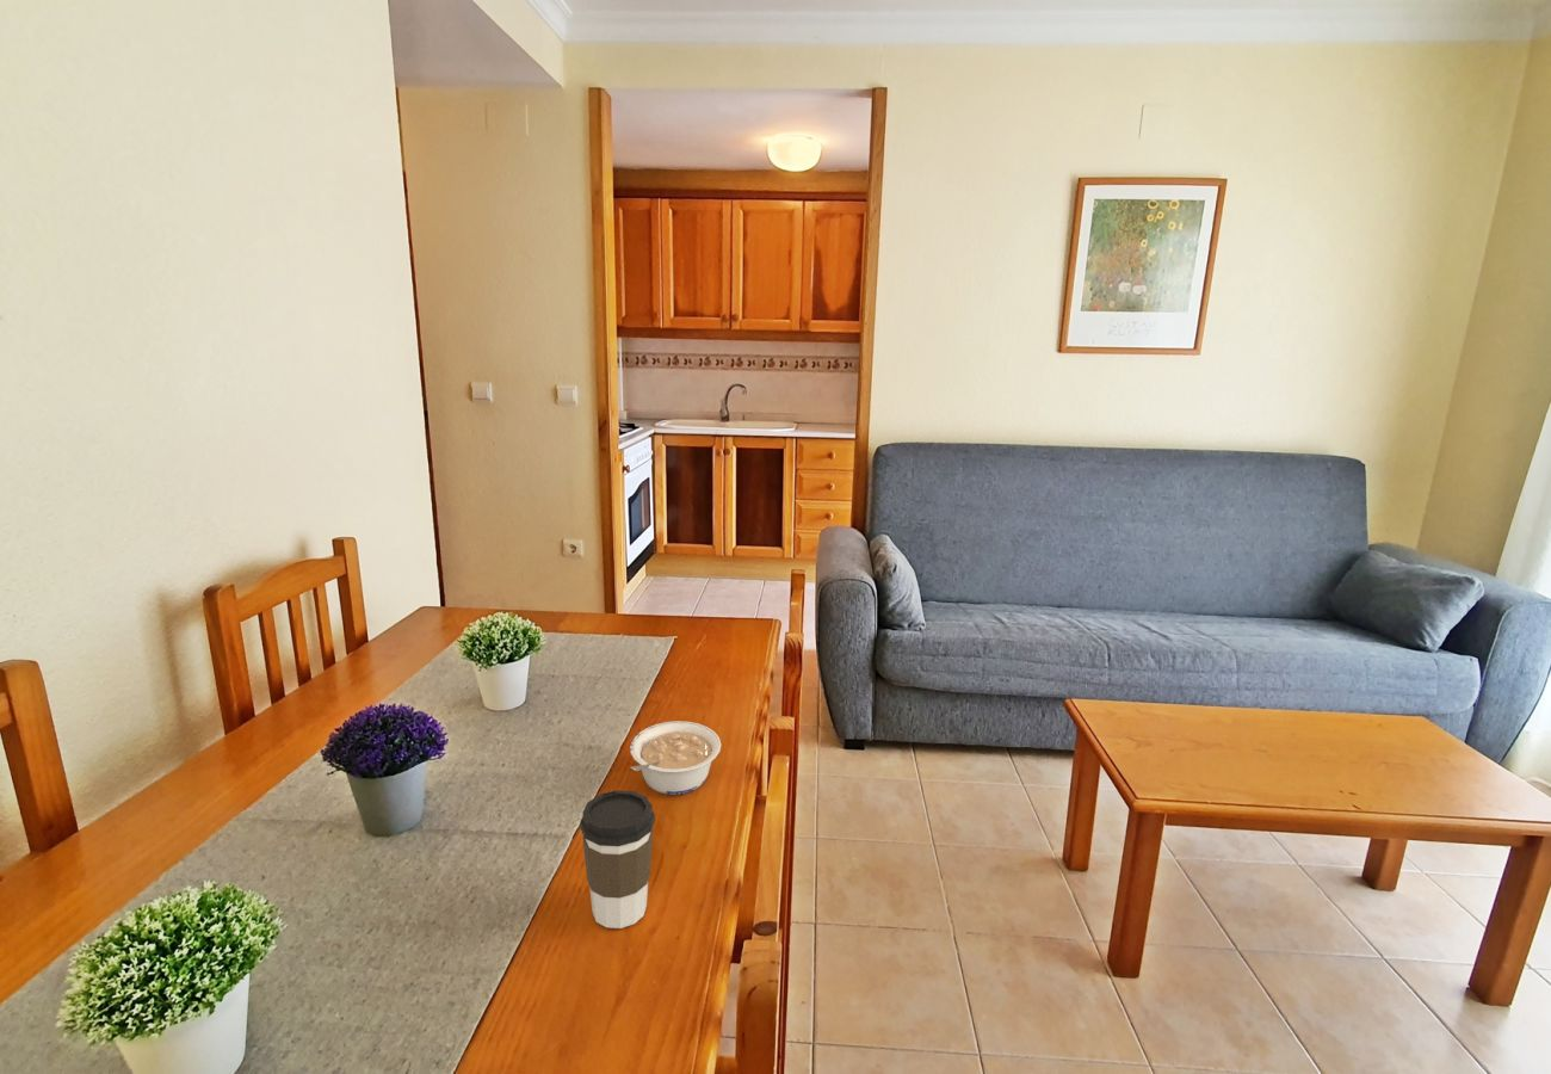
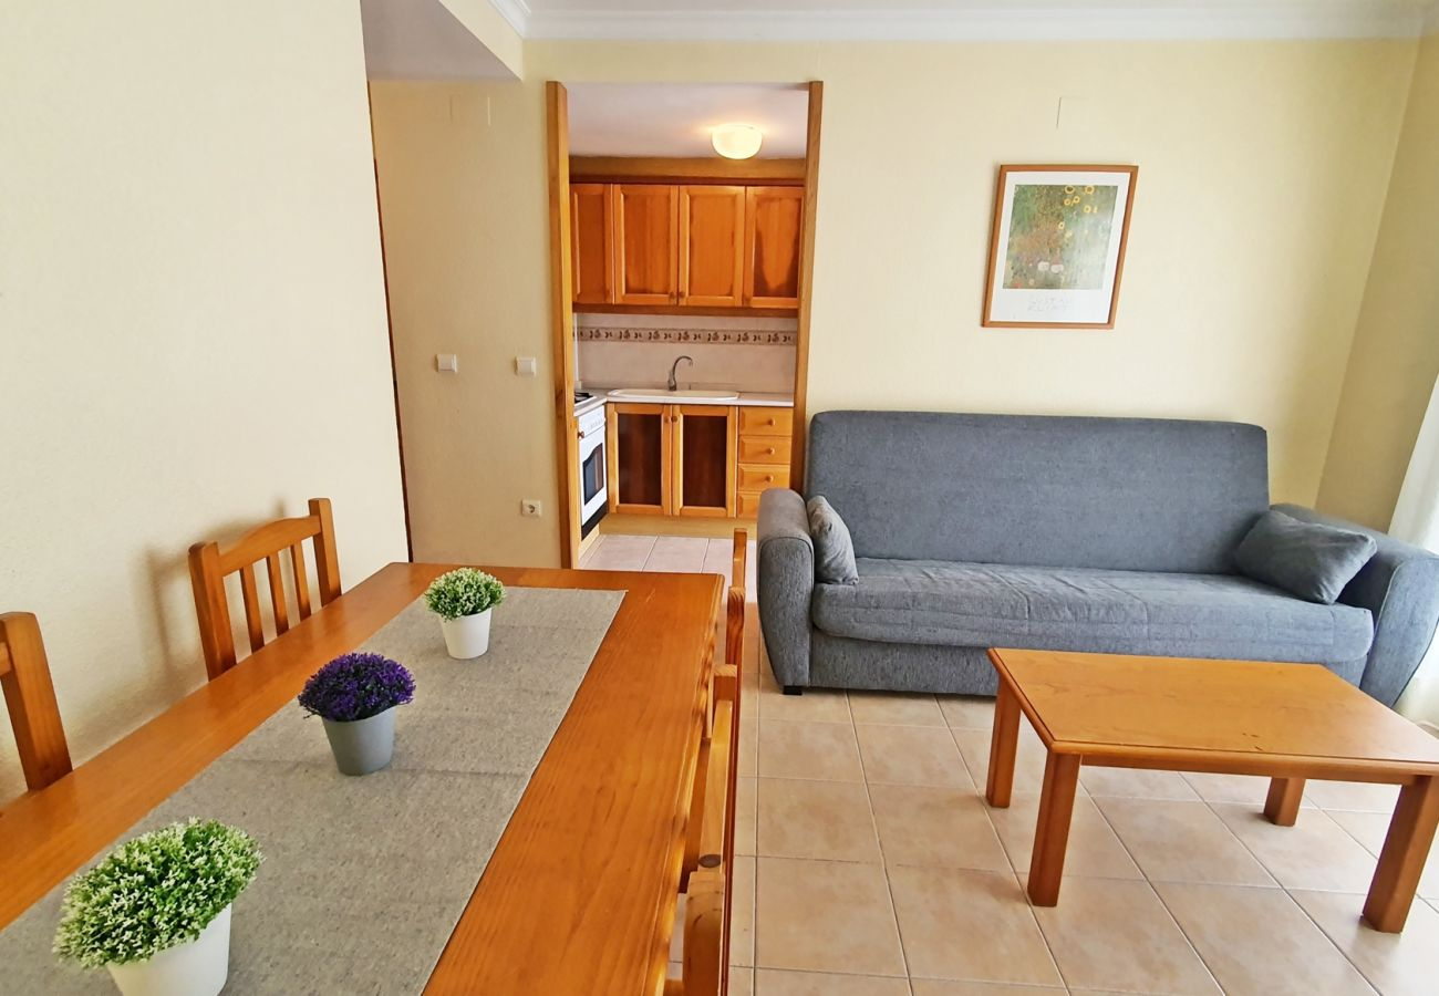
- legume (675, 759)
- coffee cup (618, 859)
